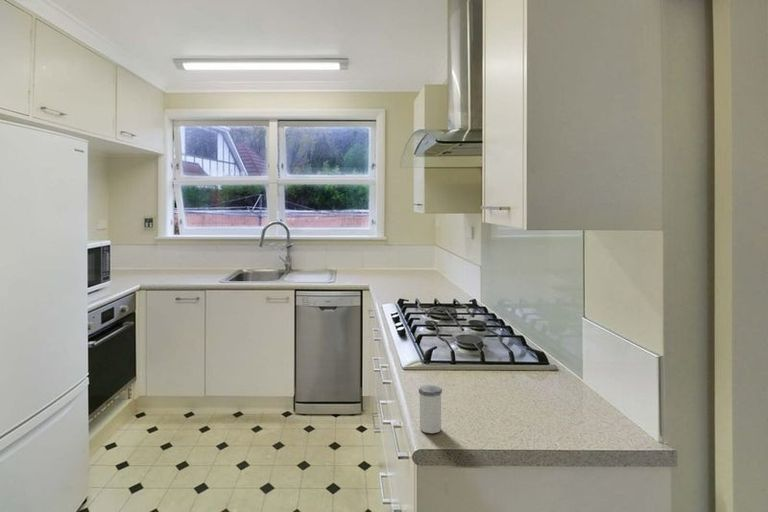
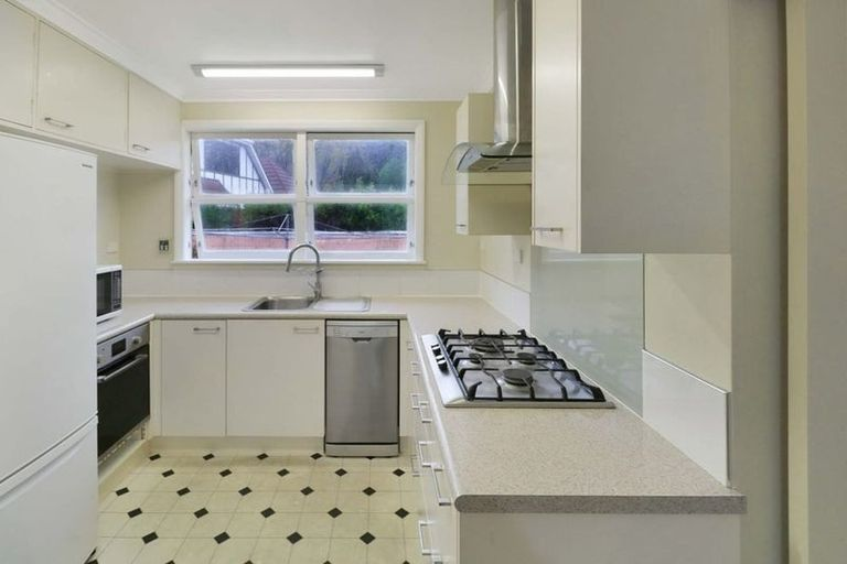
- salt shaker (430, 408)
